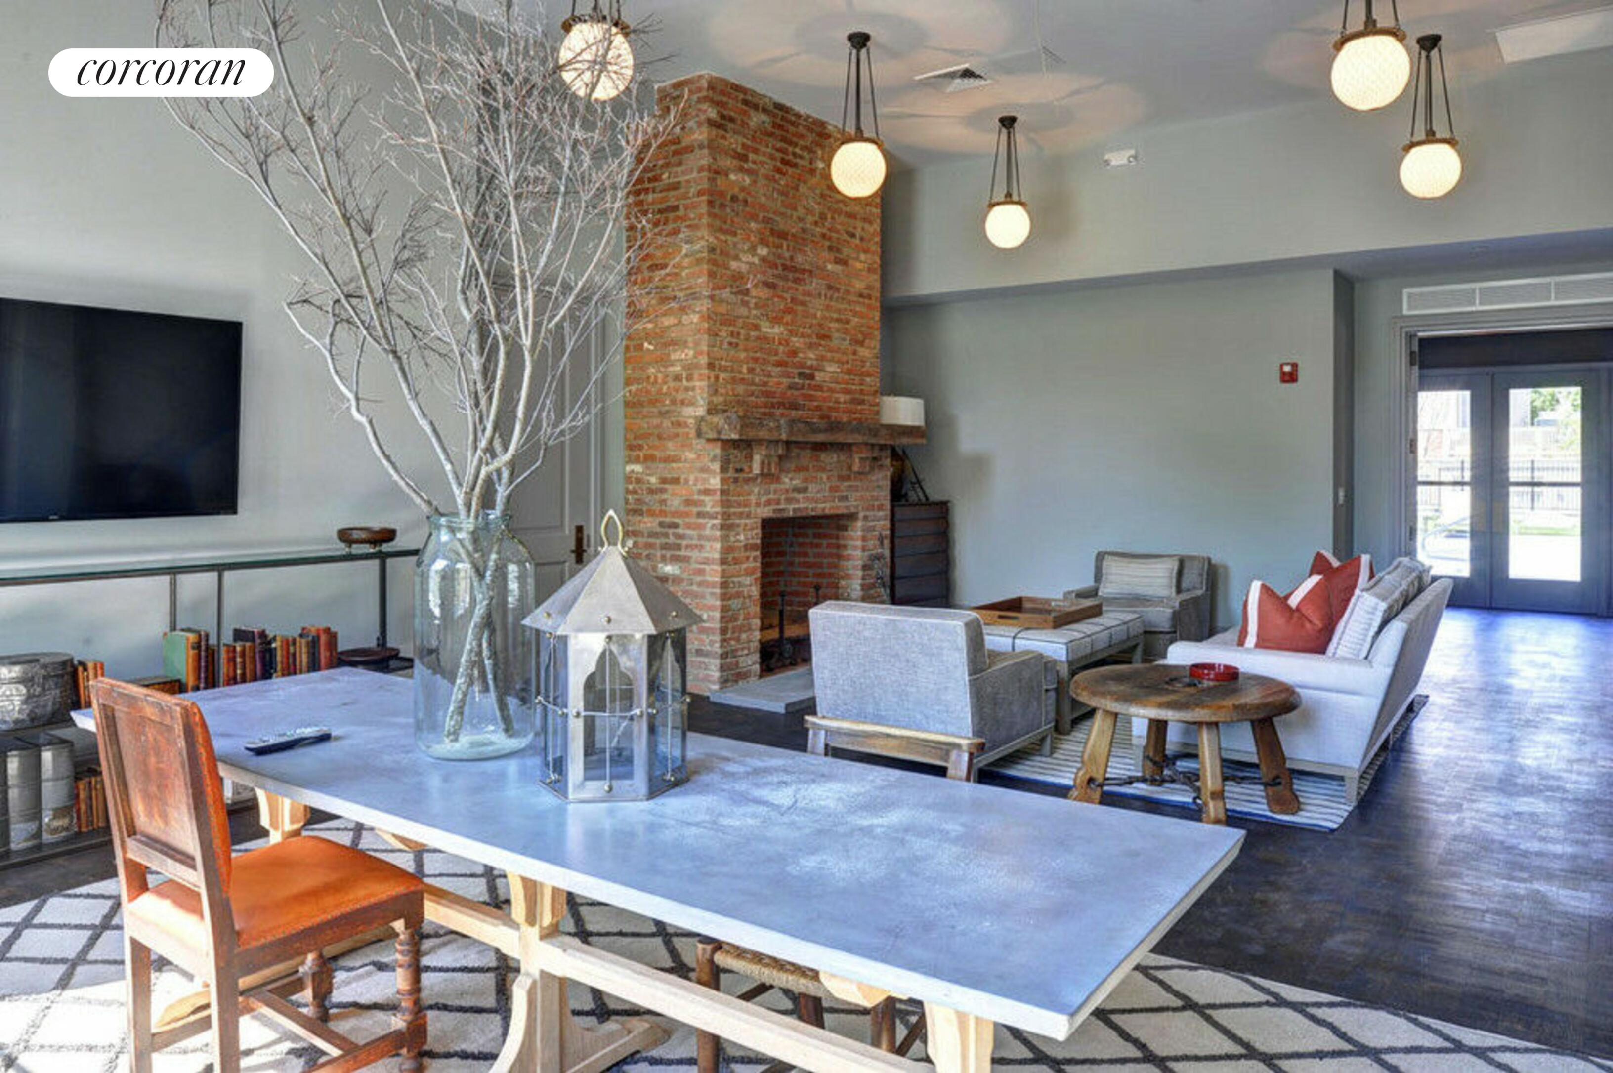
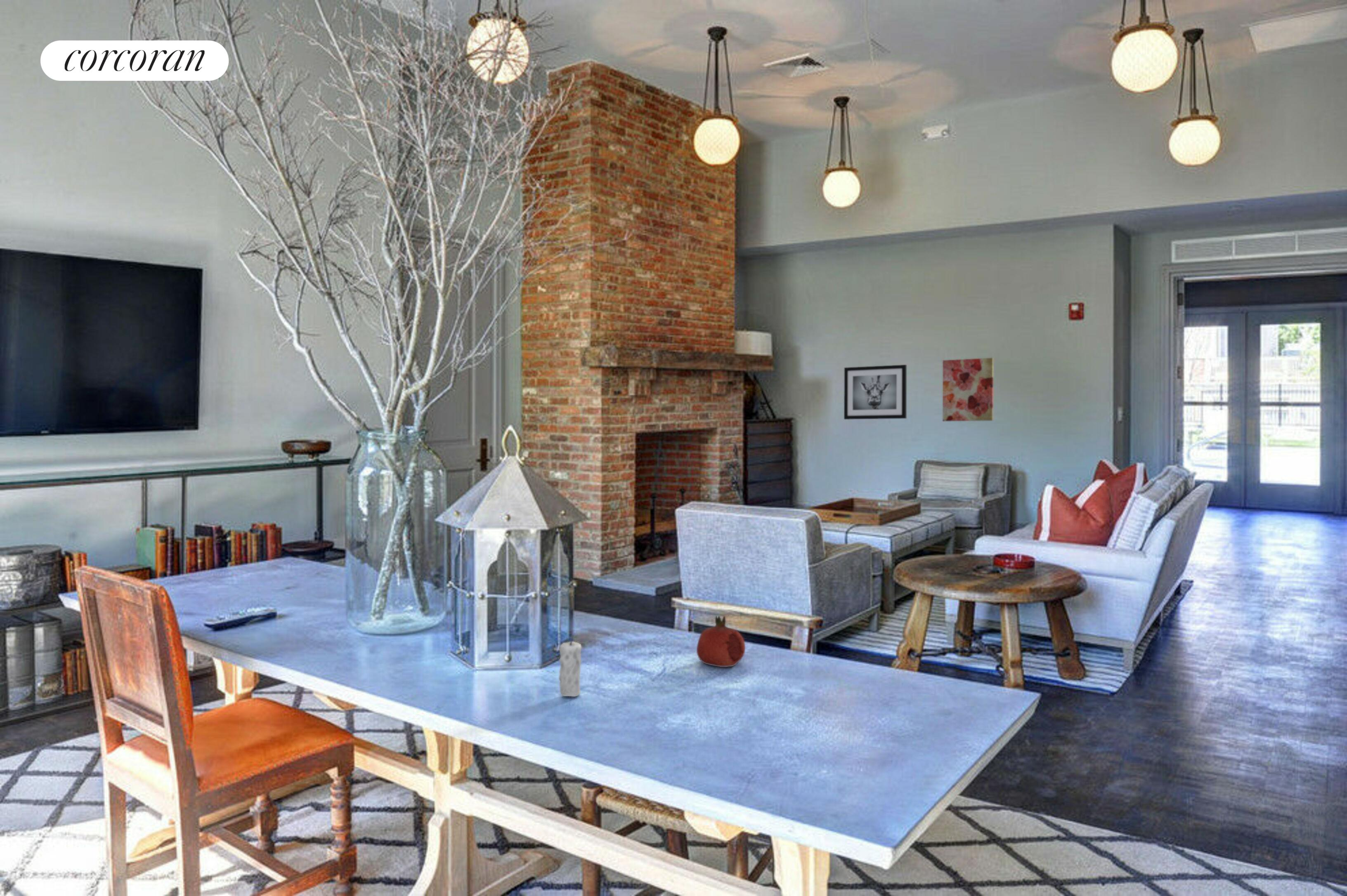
+ candle (570, 664)
+ fruit (721, 639)
+ wall art (967, 390)
+ wall art (874, 392)
